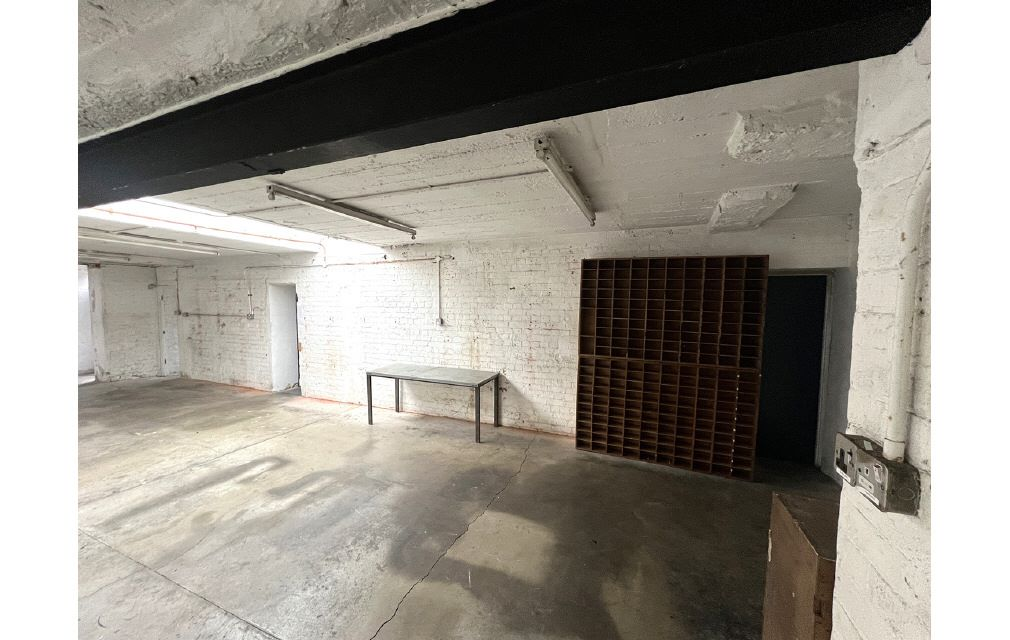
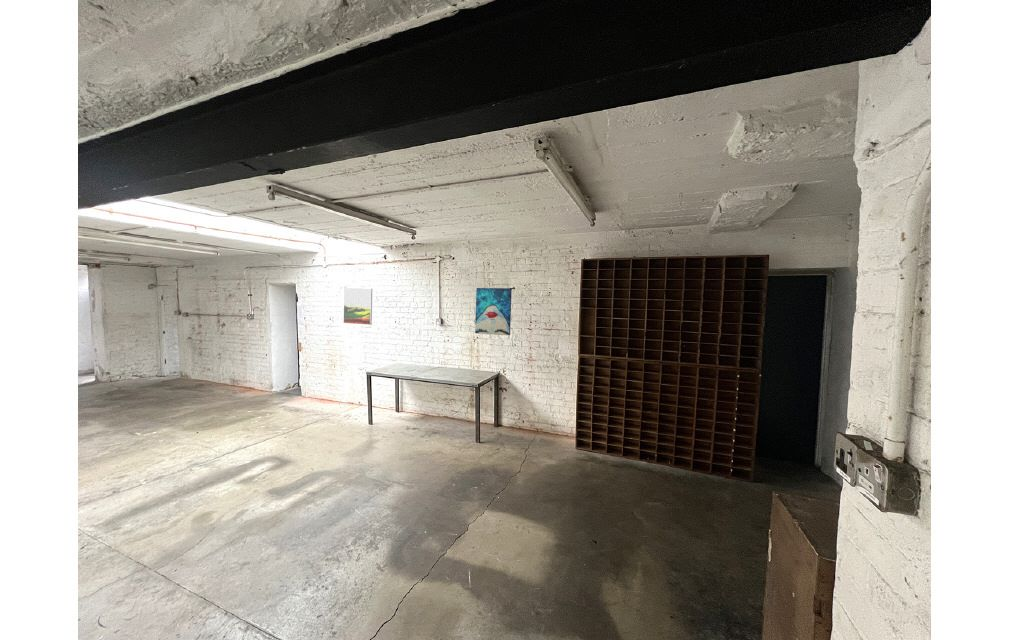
+ wall art (493, 311)
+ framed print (357, 306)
